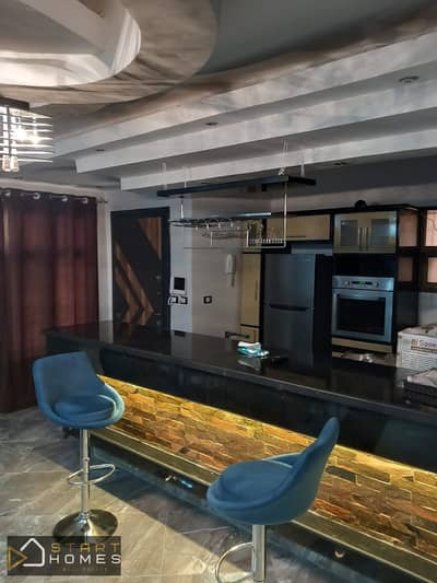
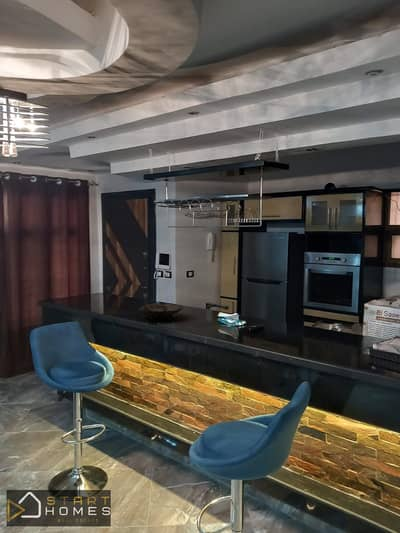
+ bowl (161, 312)
